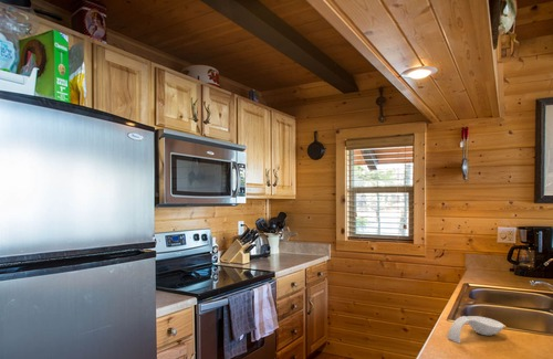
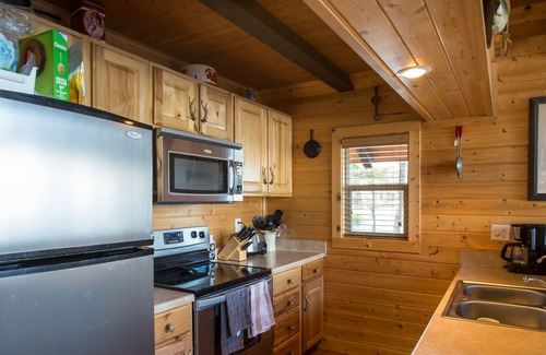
- spoon rest (474, 325)
